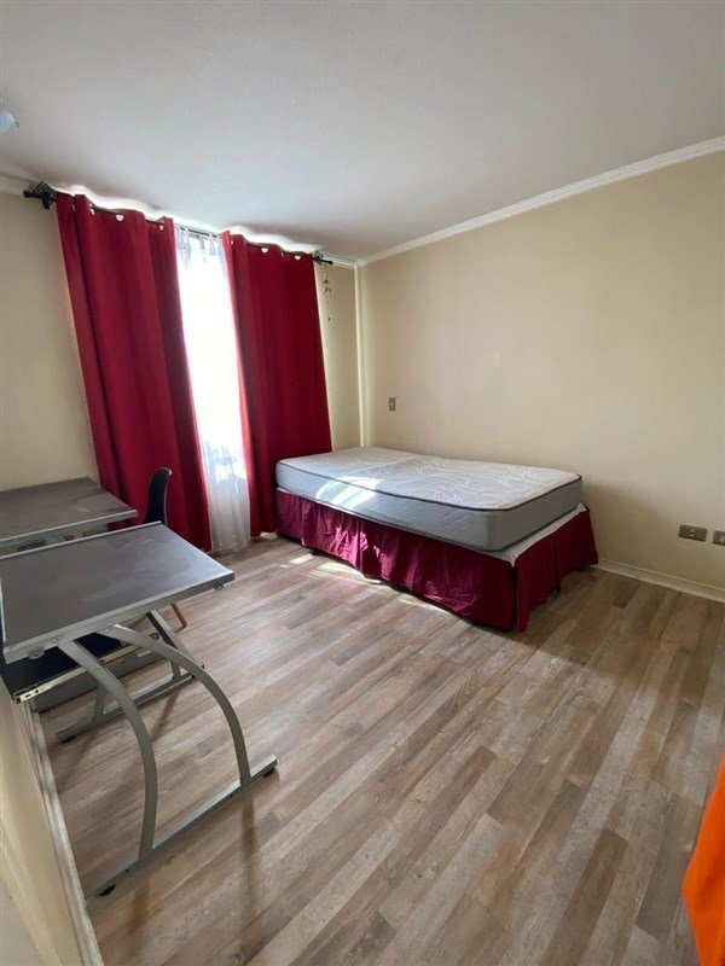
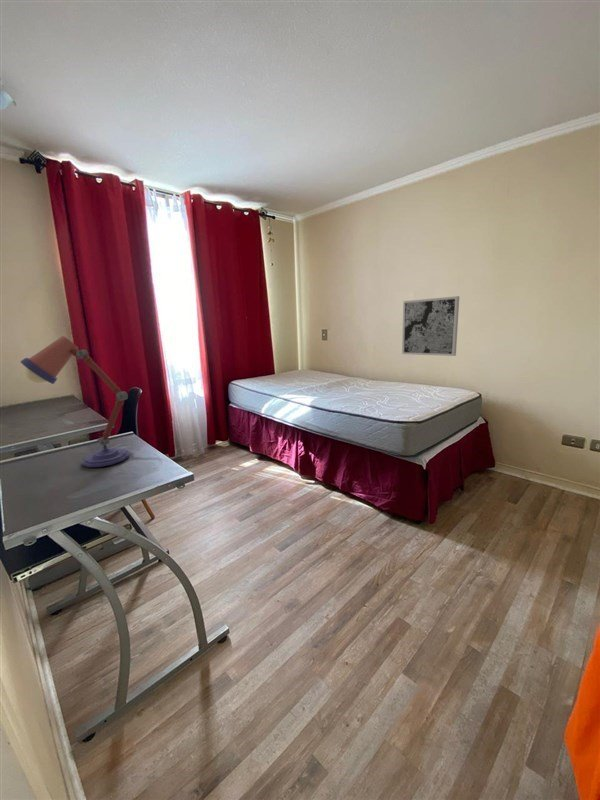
+ wall art (428, 327)
+ desk lamp (103, 380)
